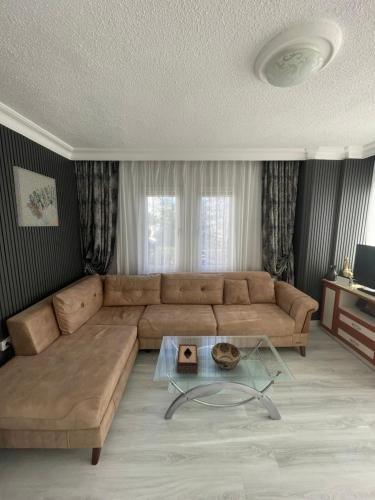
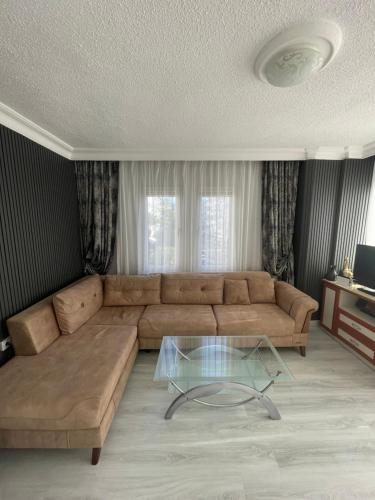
- tissue box (187, 358)
- decorative bowl (225, 357)
- wall art (38, 200)
